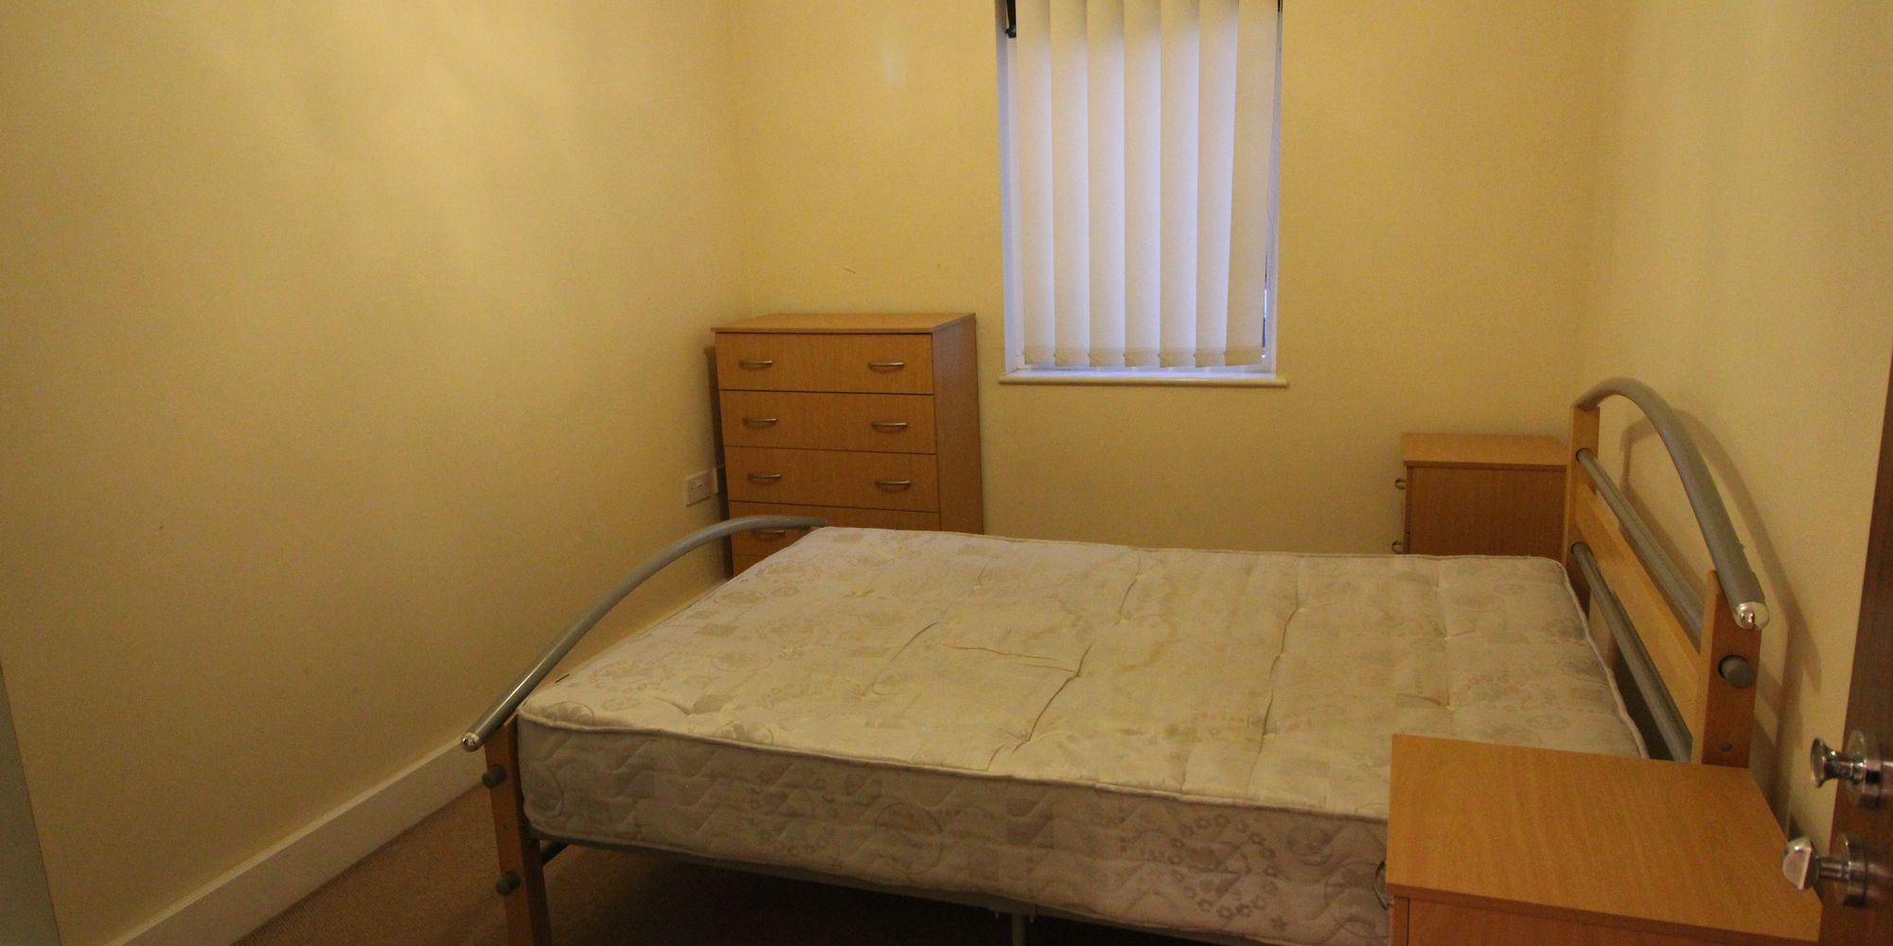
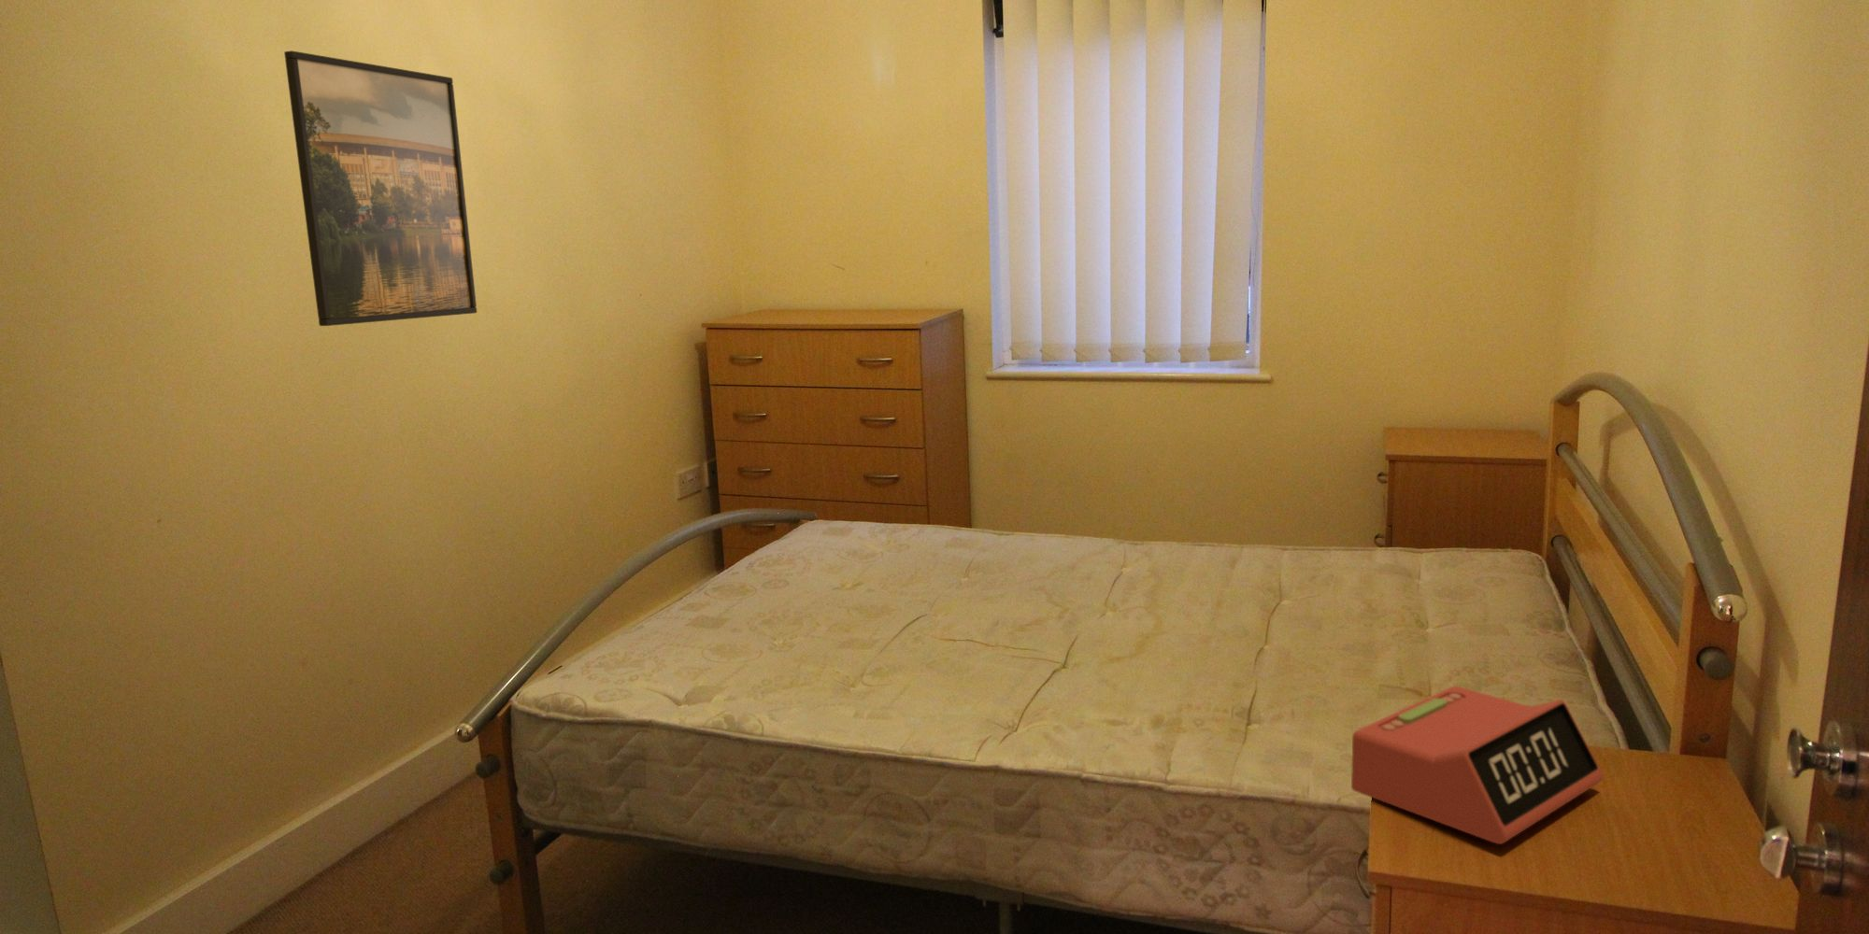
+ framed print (390, 194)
+ alarm clock (1477, 751)
